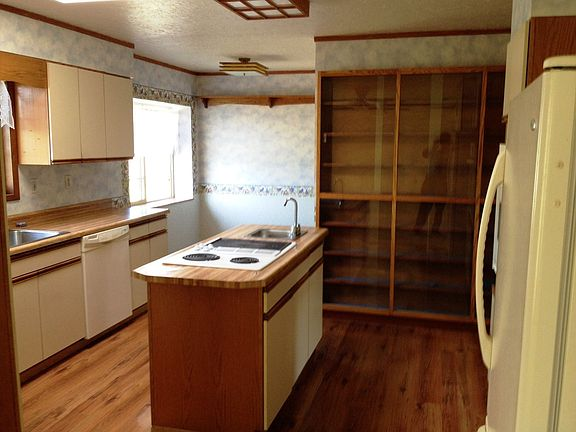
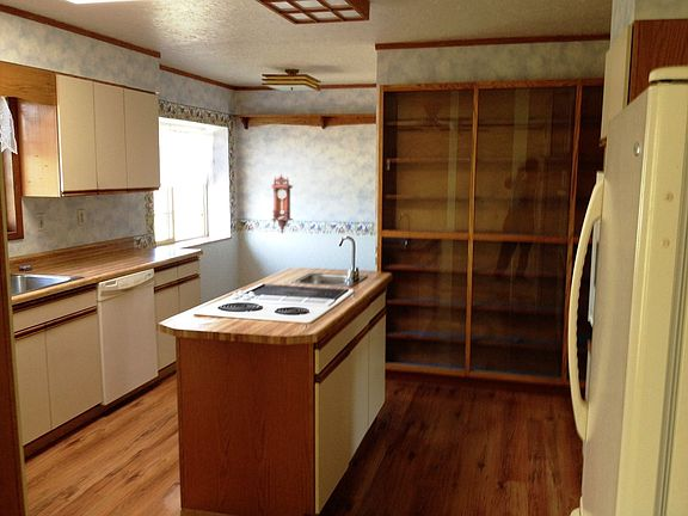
+ wall clock (282, 203)
